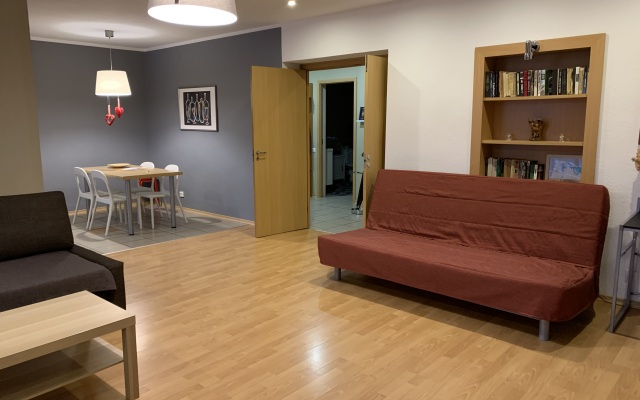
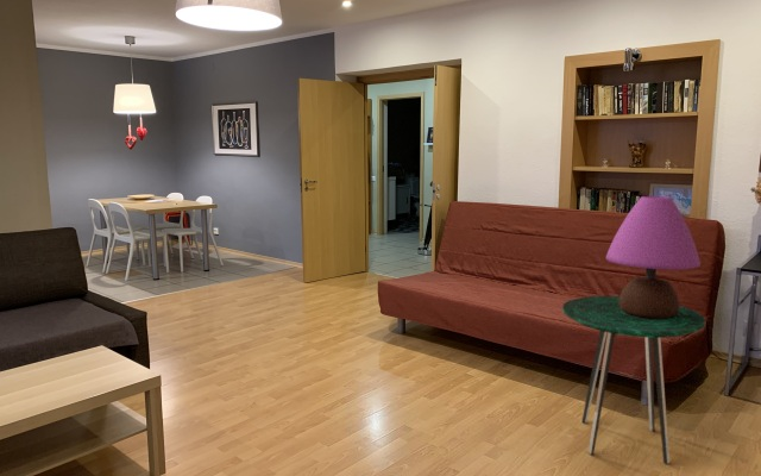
+ side table (606, 377)
+ table lamp (652, 255)
